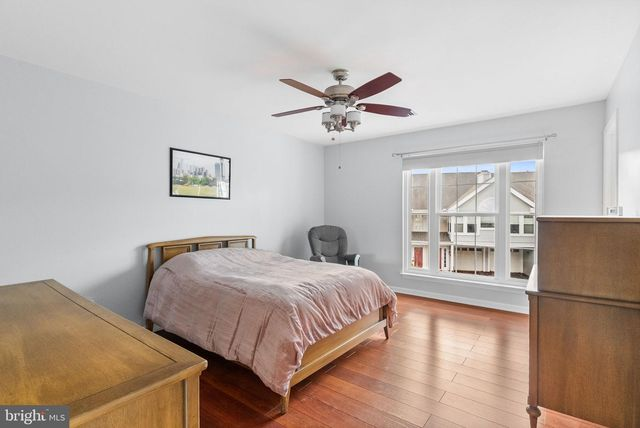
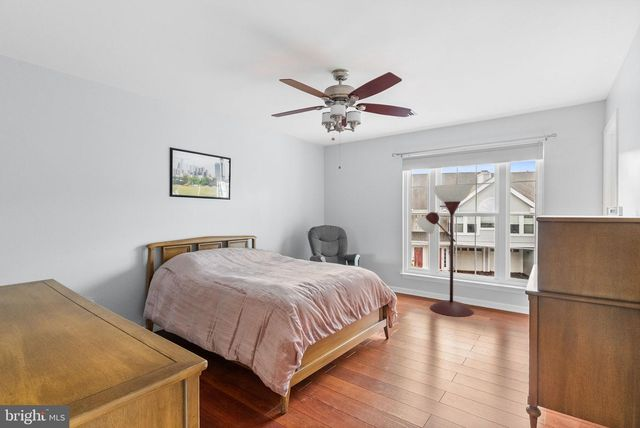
+ floor lamp (450, 247)
